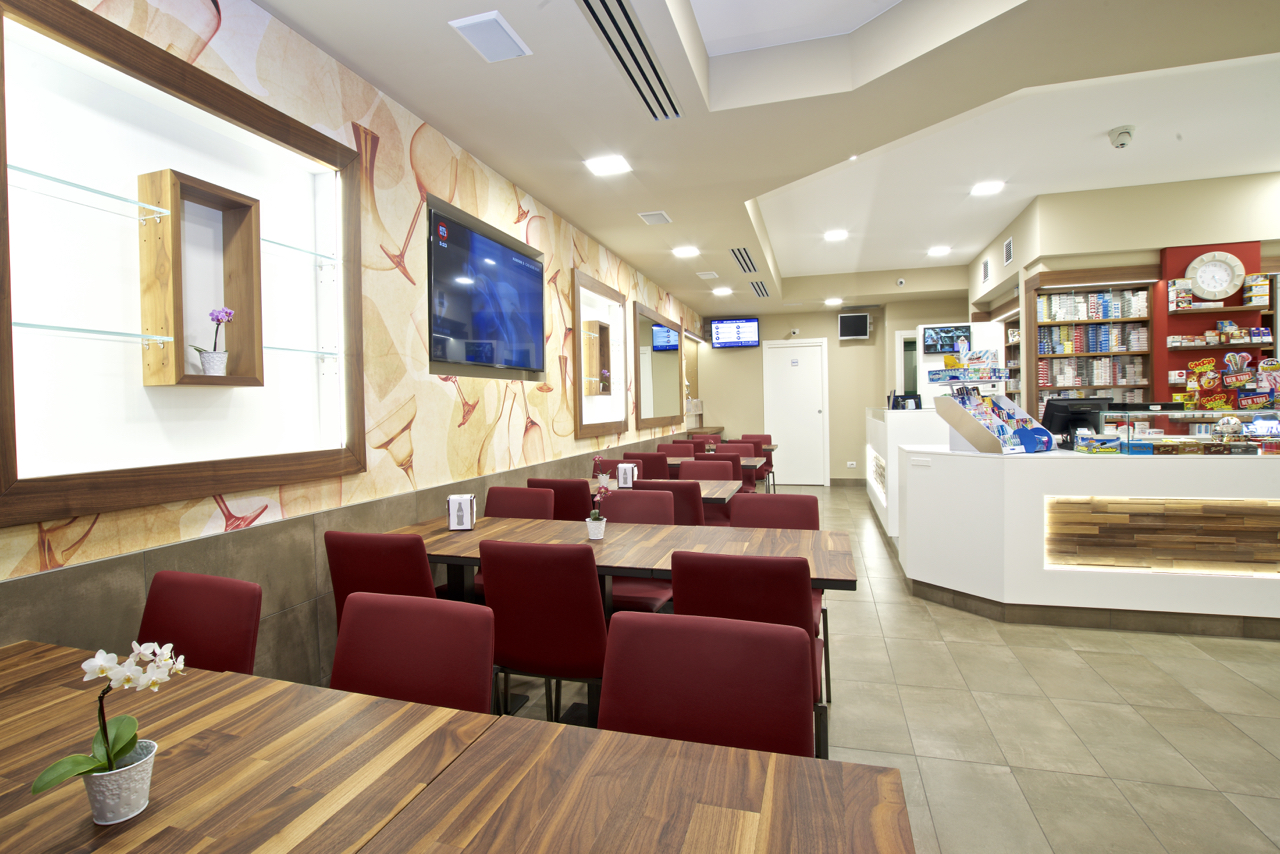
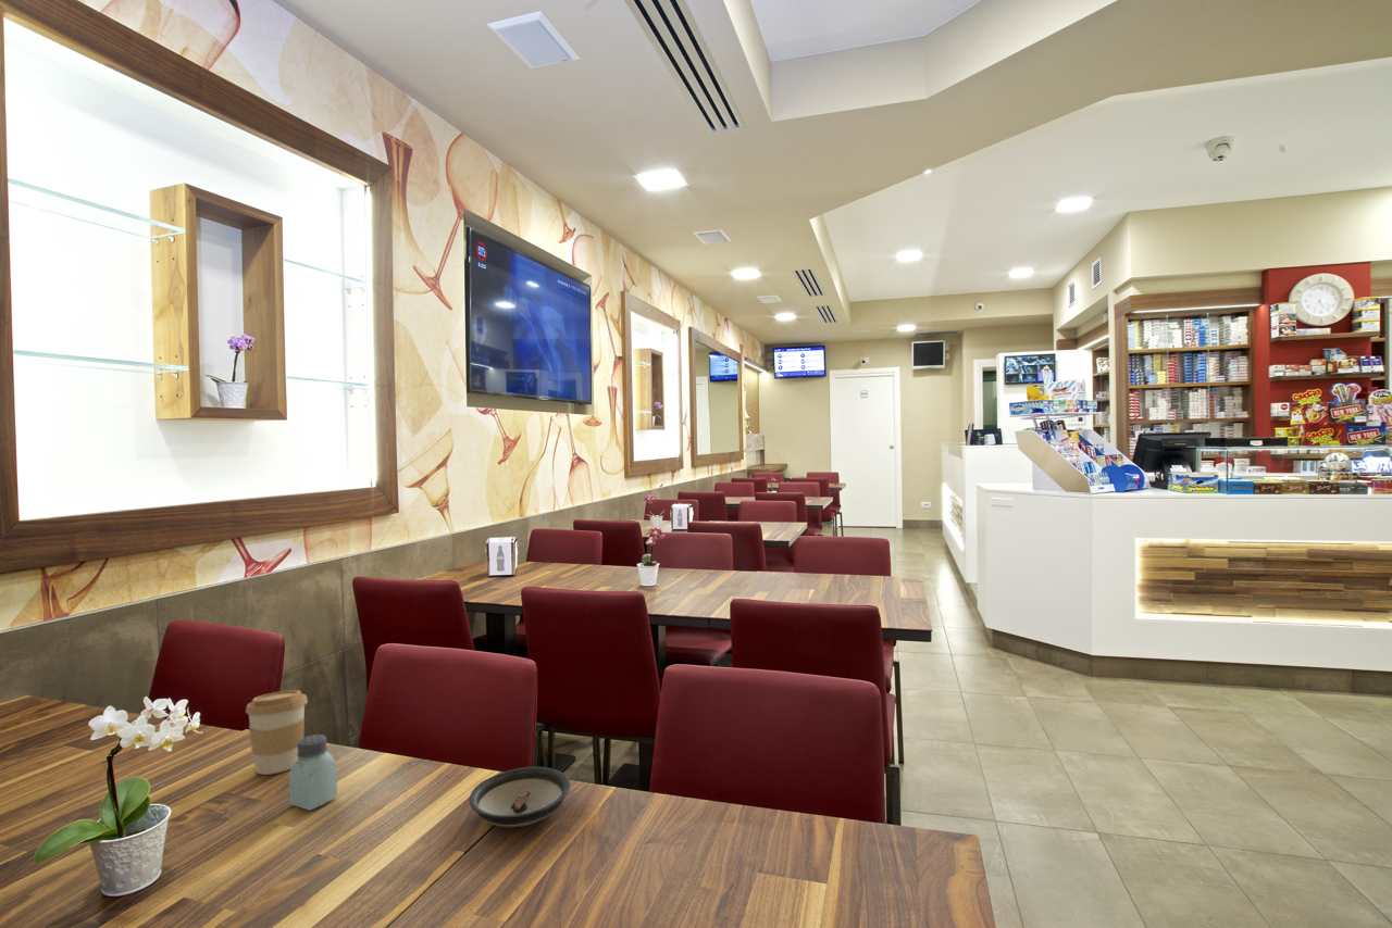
+ saucer (521, 801)
+ coffee cup (277, 728)
+ saltshaker (312, 770)
